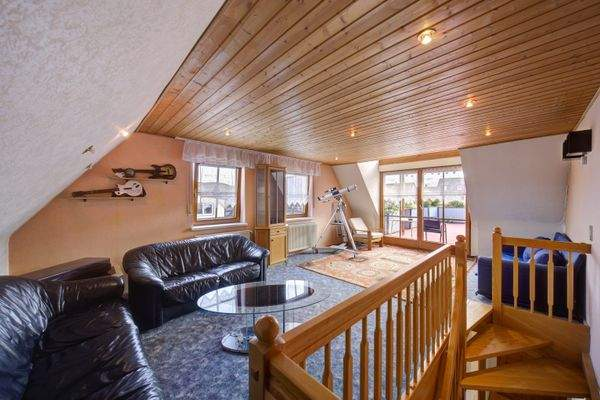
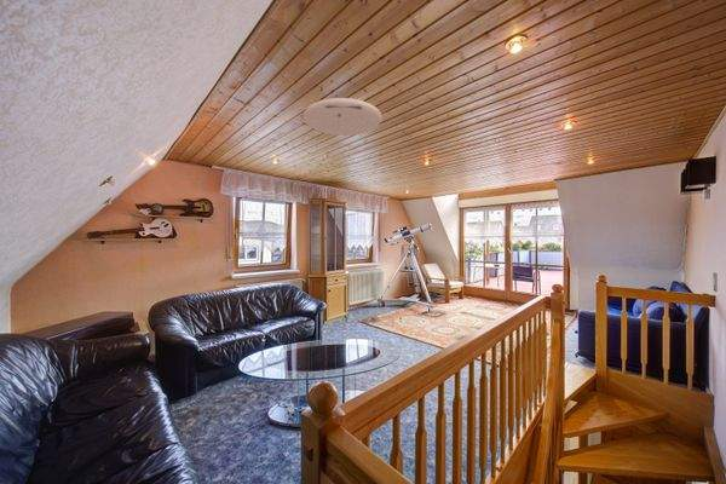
+ ceiling light (342, 119)
